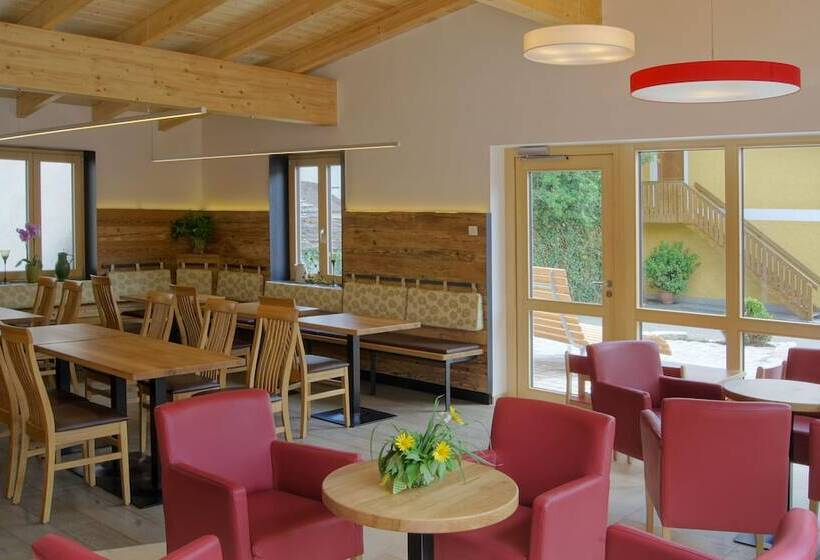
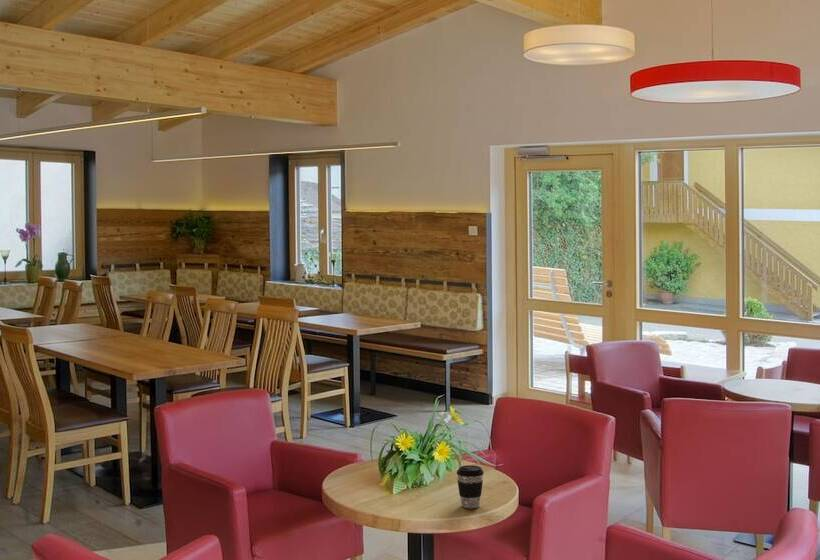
+ coffee cup (470, 486)
